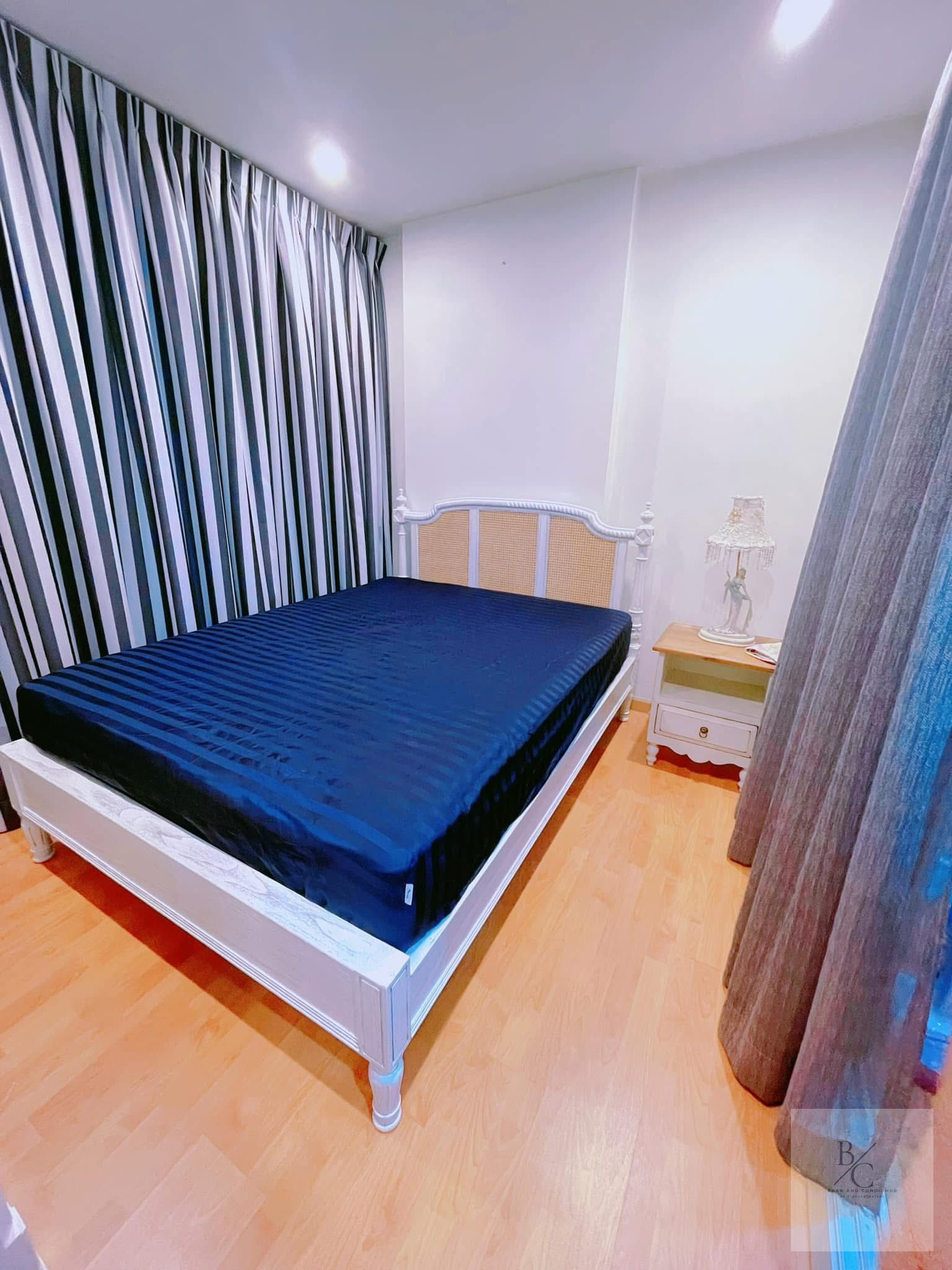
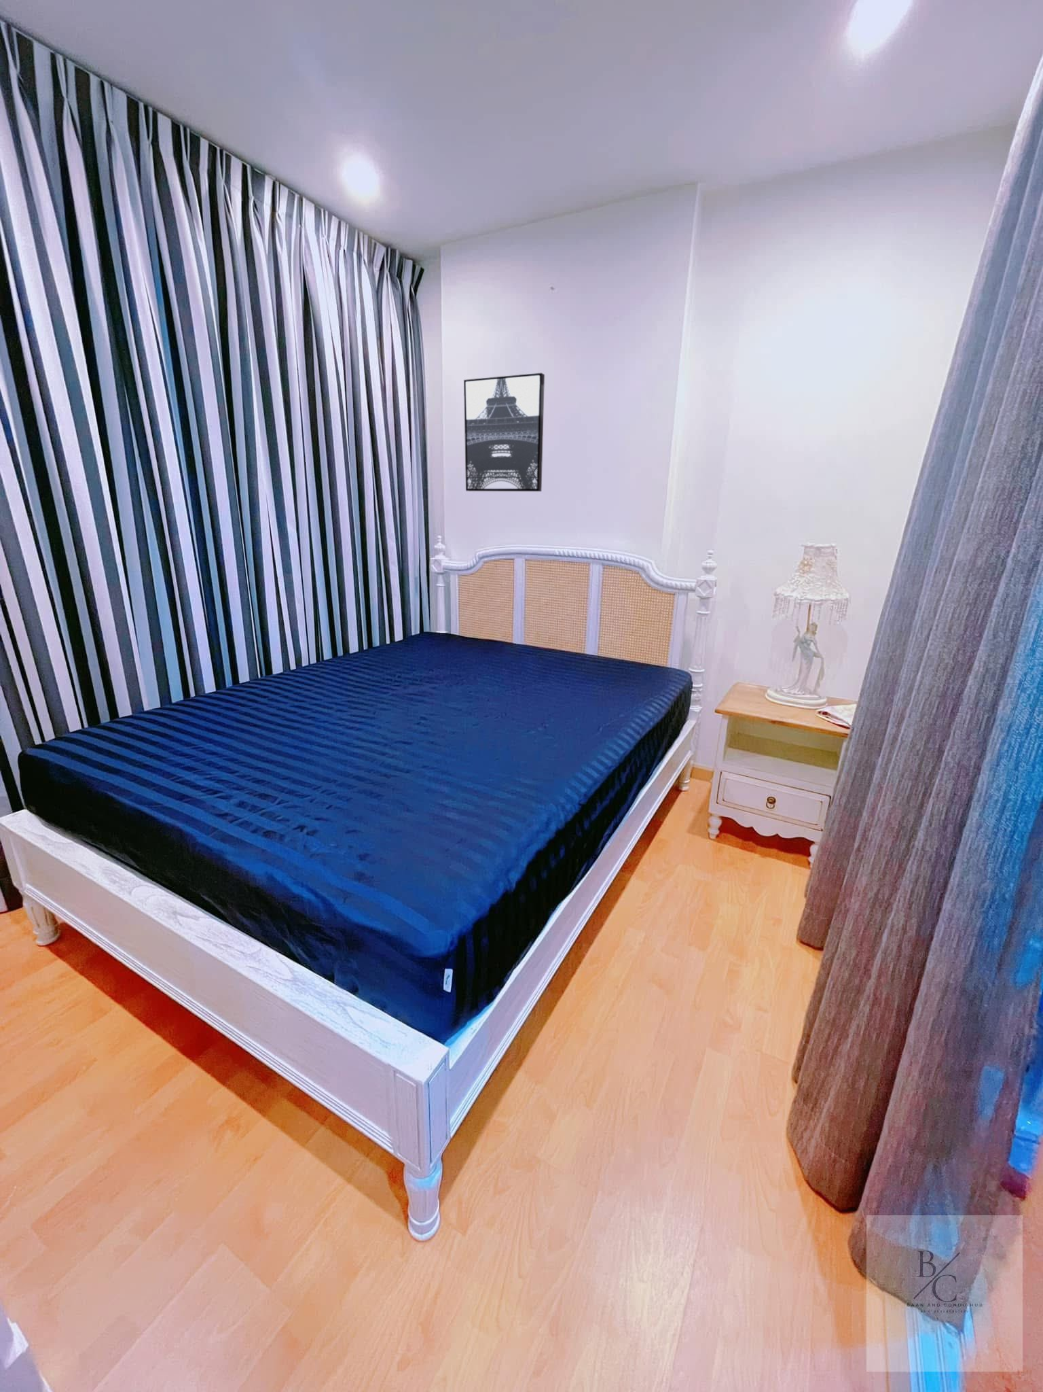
+ wall art (503, 435)
